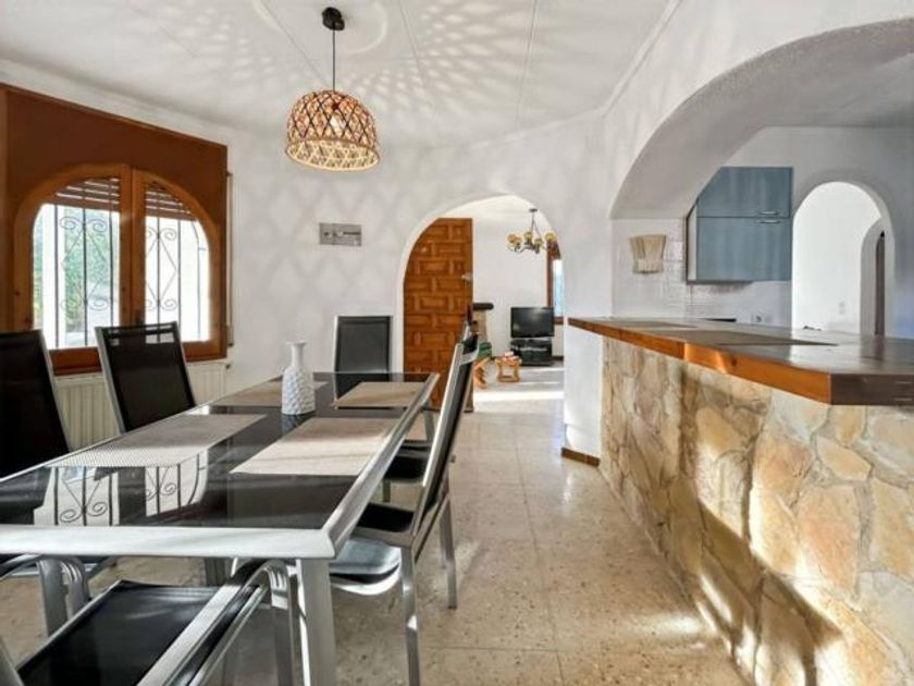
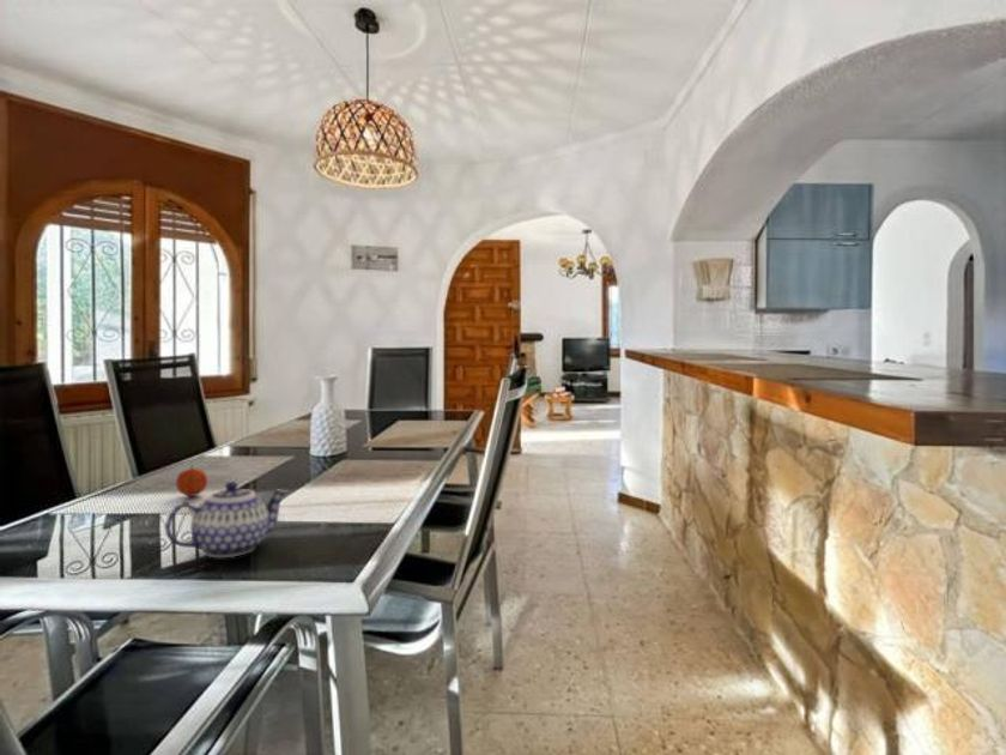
+ teapot (231, 515)
+ fruit (192, 479)
